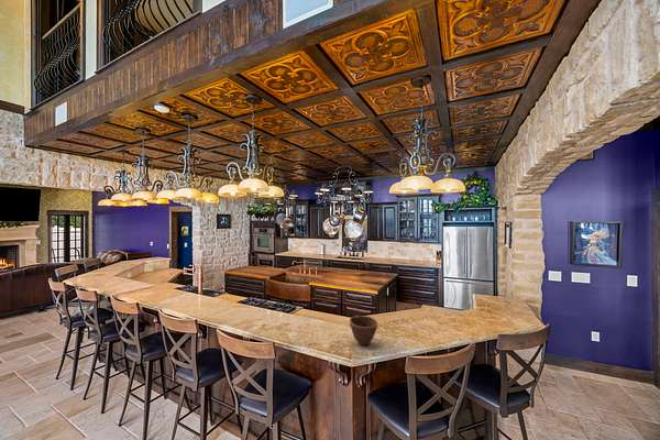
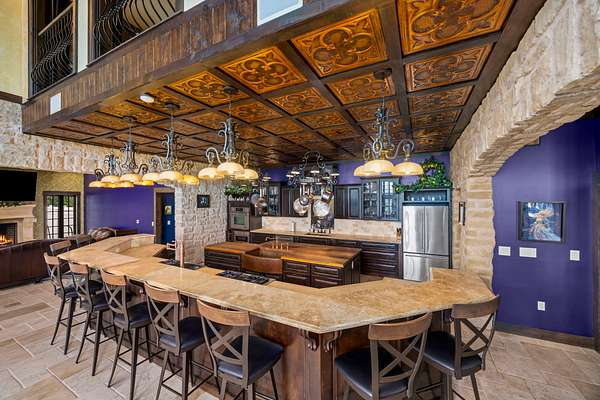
- bowl (363, 331)
